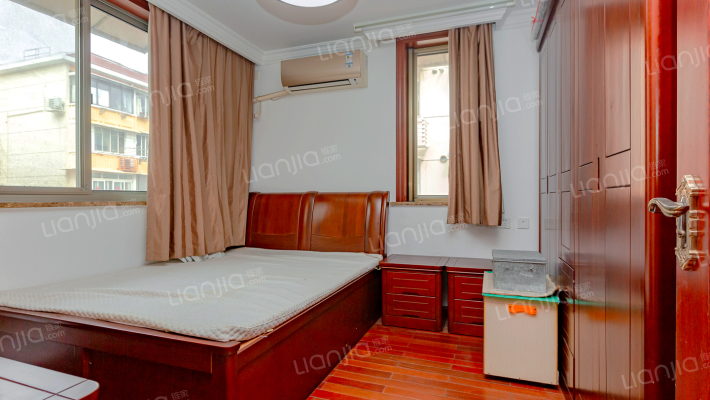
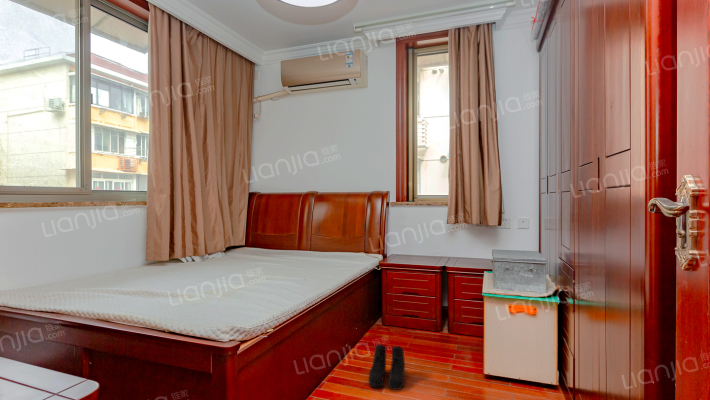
+ boots (385, 363)
